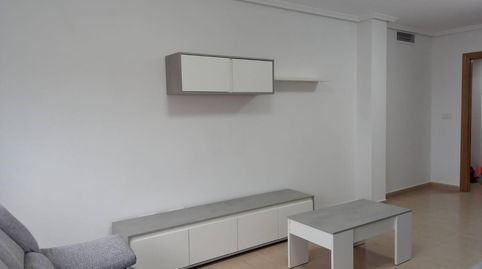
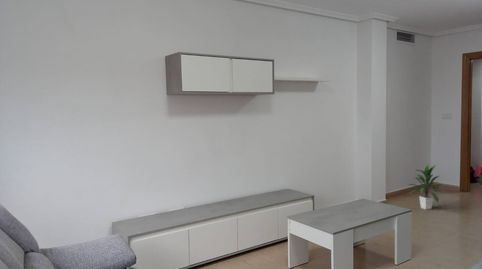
+ indoor plant (426, 186)
